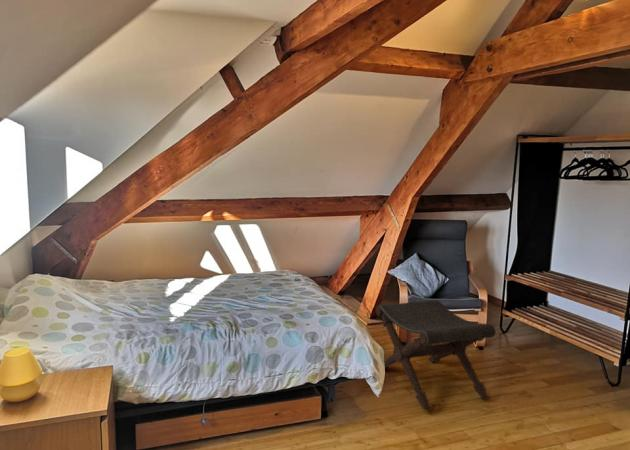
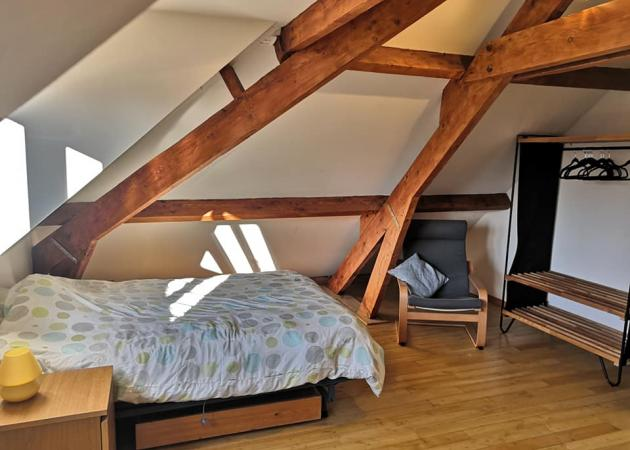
- footstool (430, 348)
